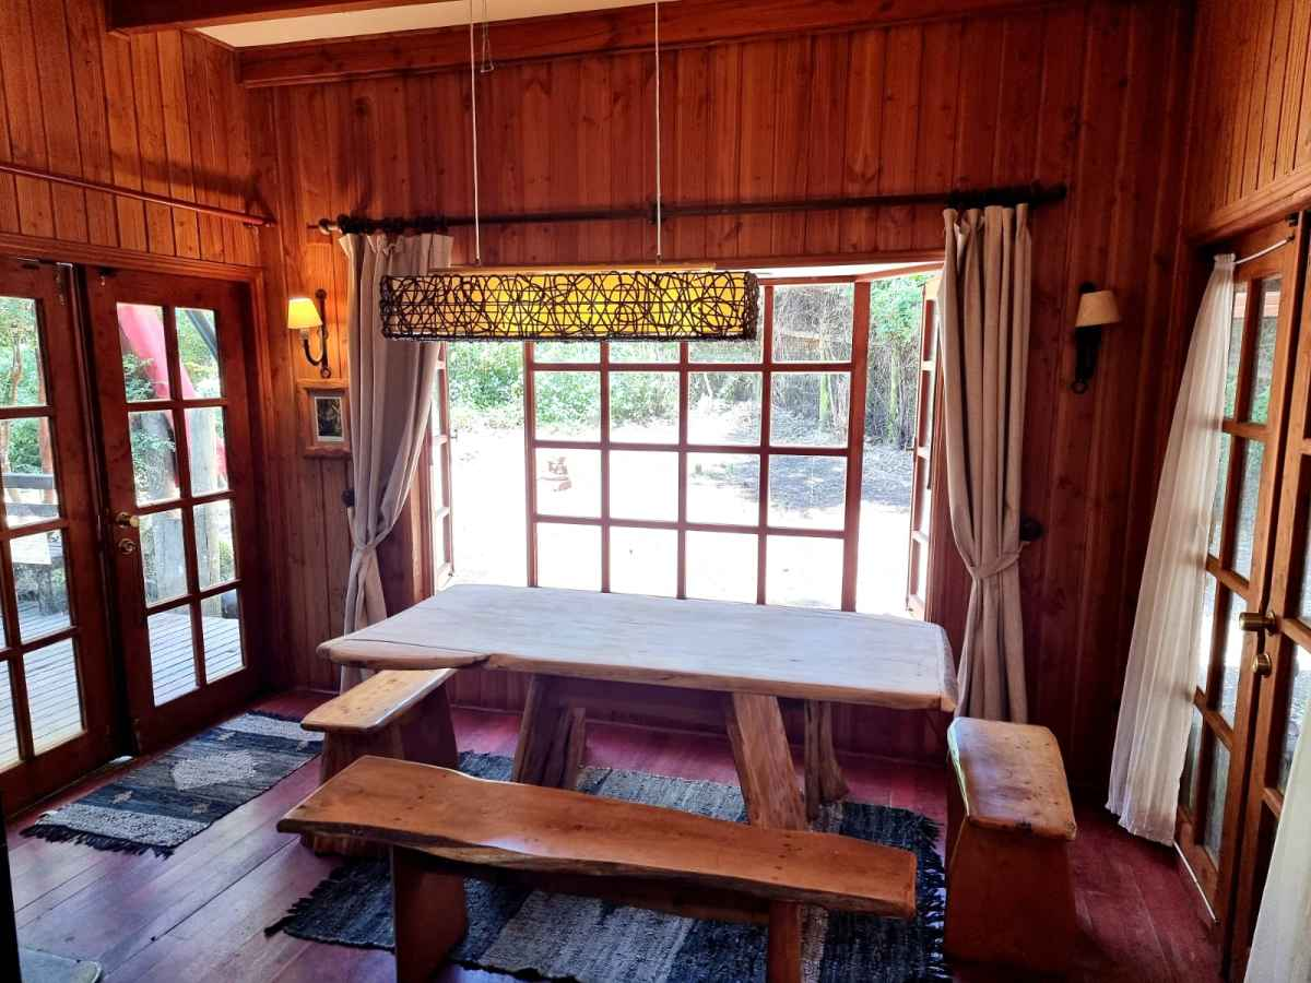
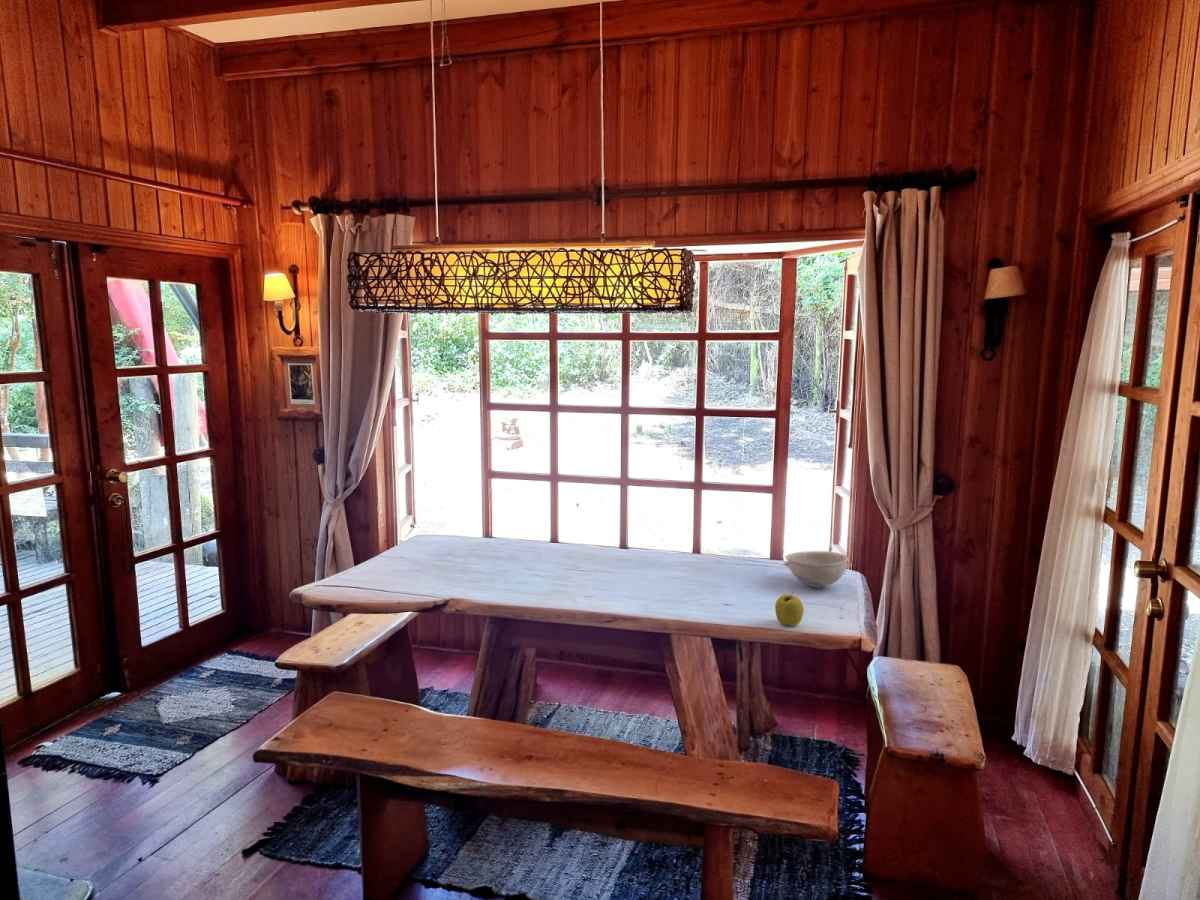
+ bowl (817, 570)
+ apple (788, 607)
